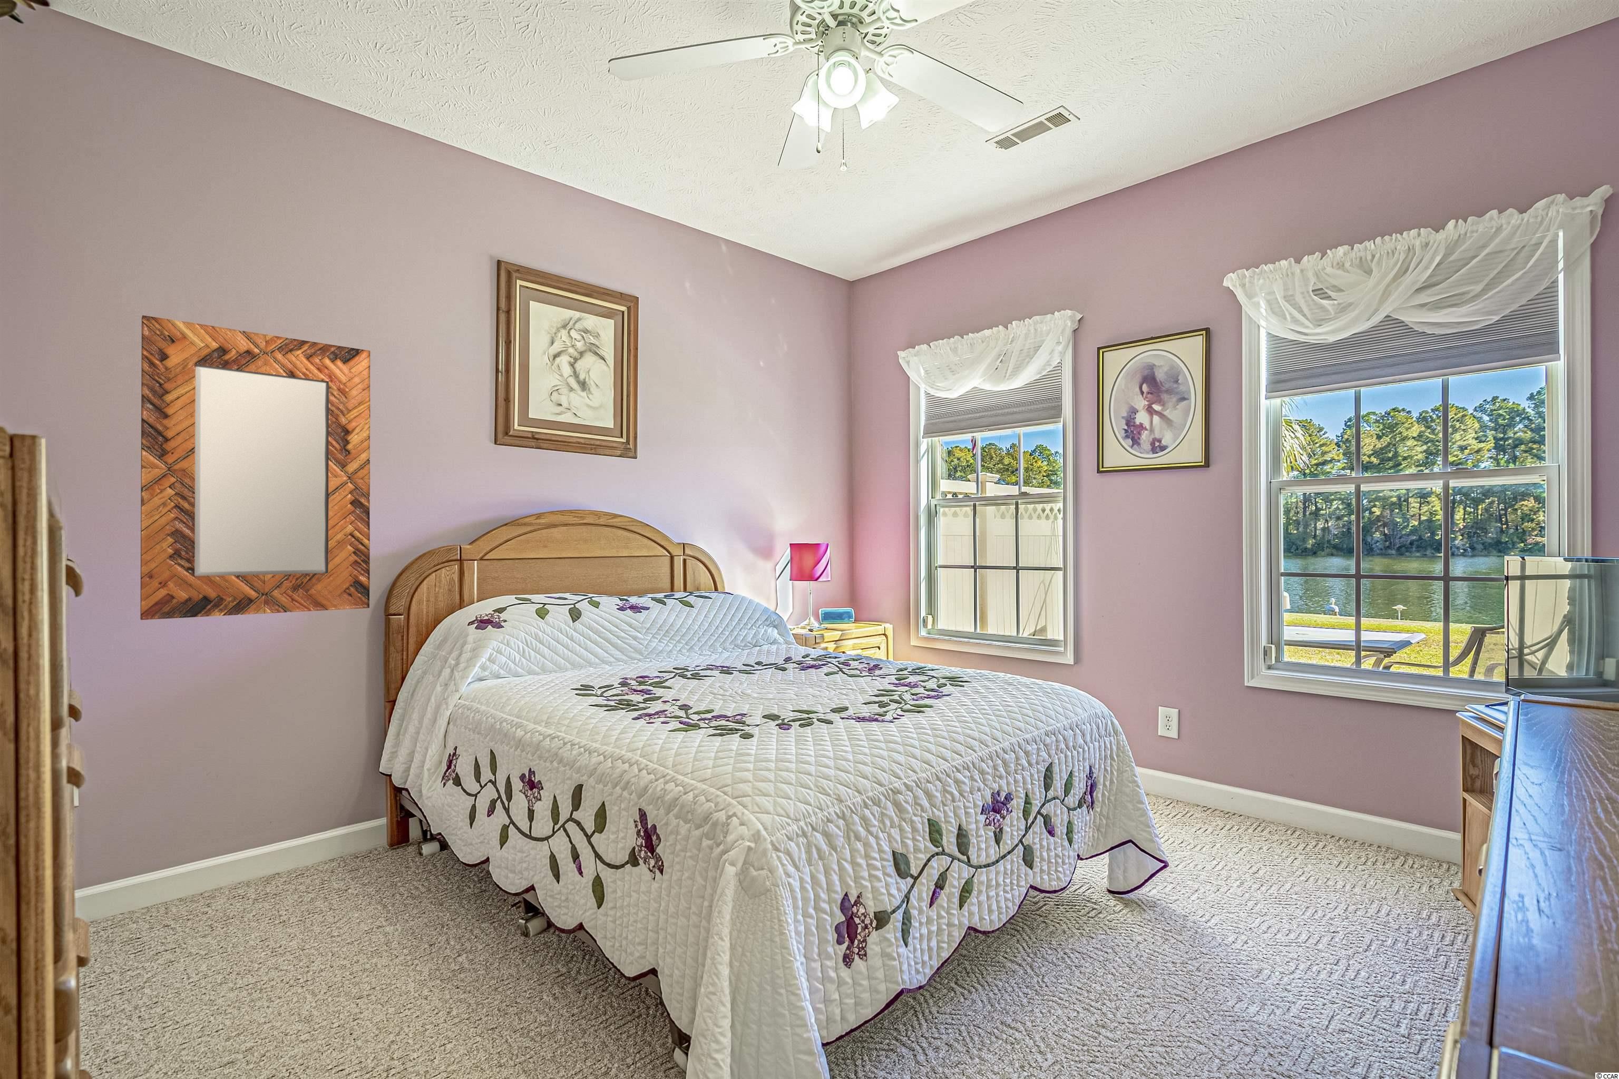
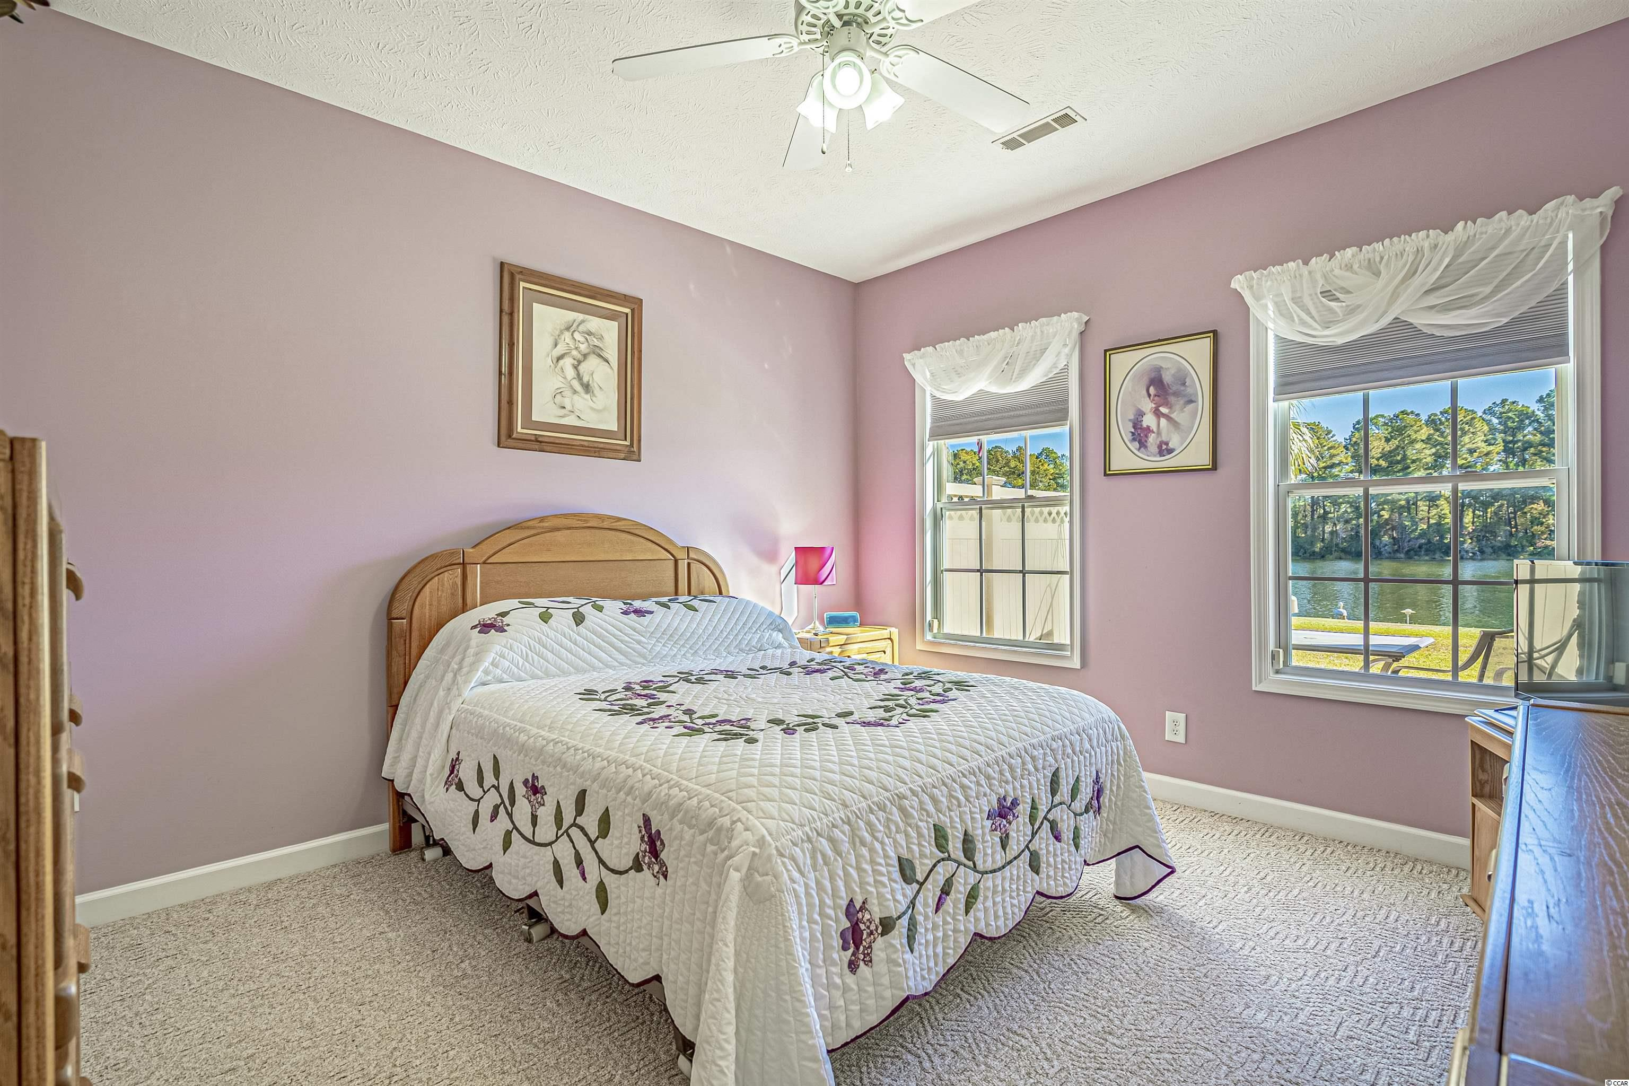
- home mirror (264, 474)
